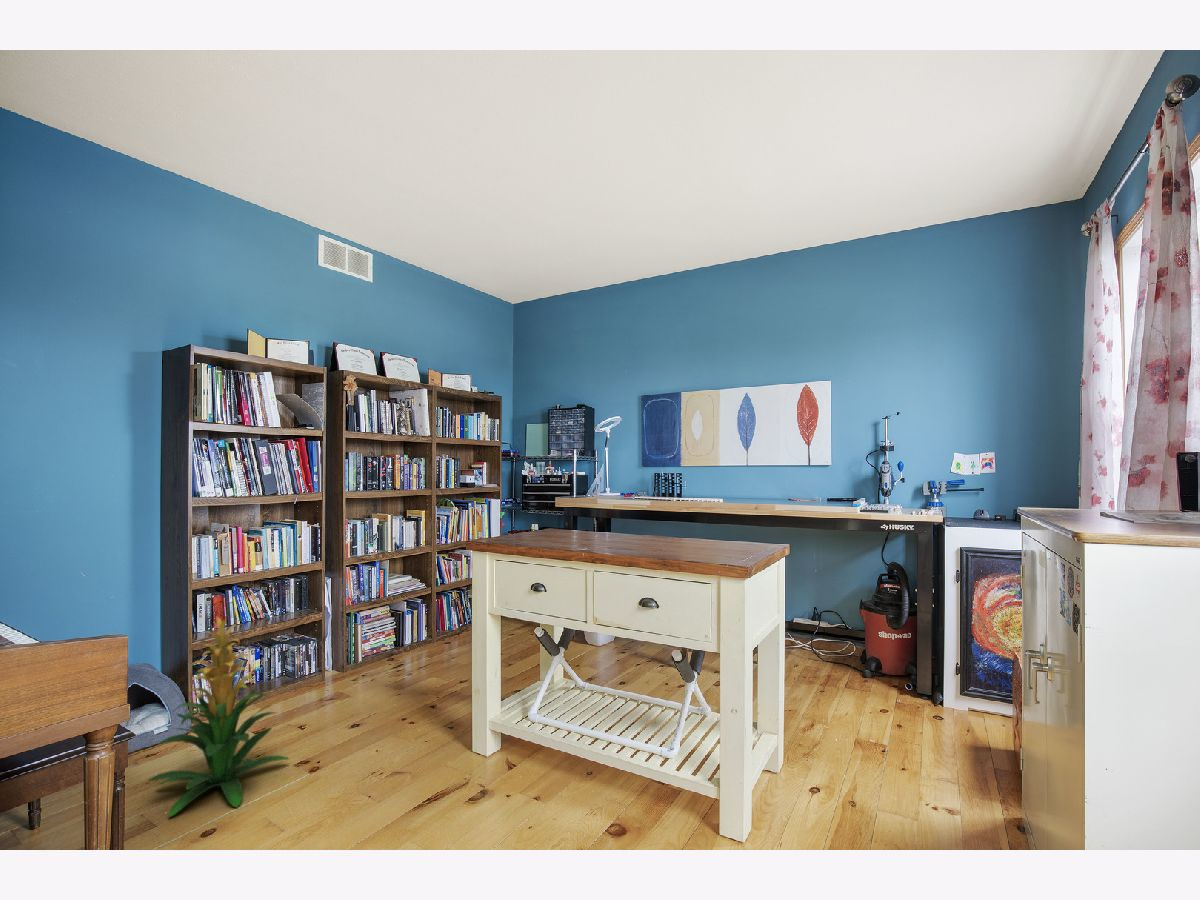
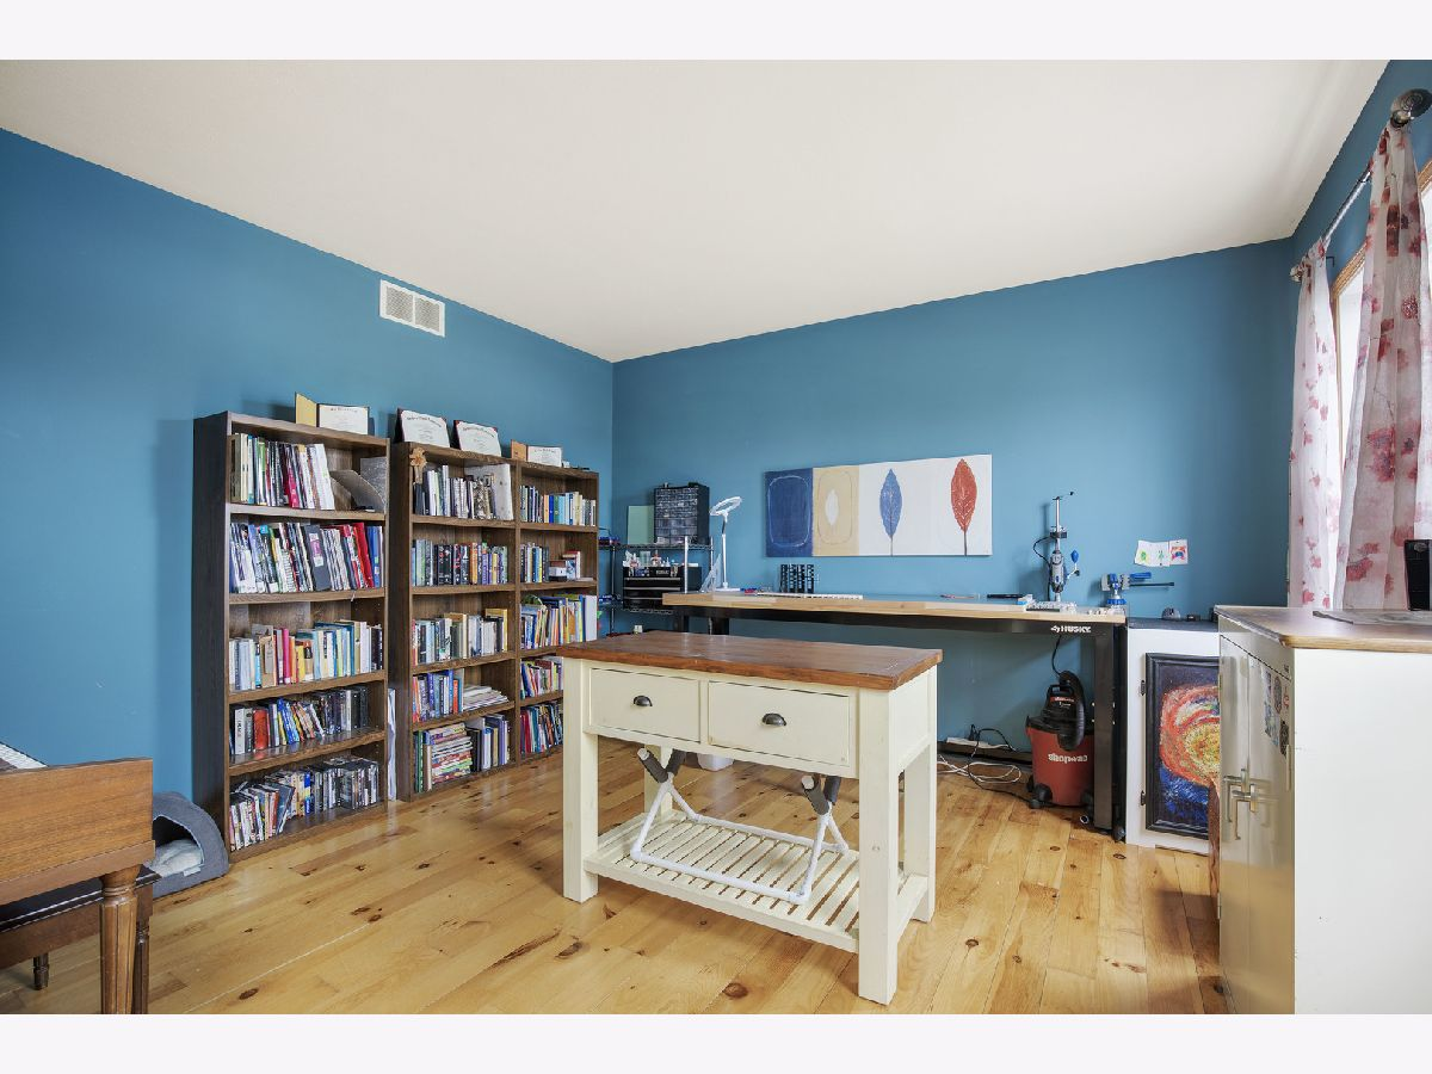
- indoor plant (222, 701)
